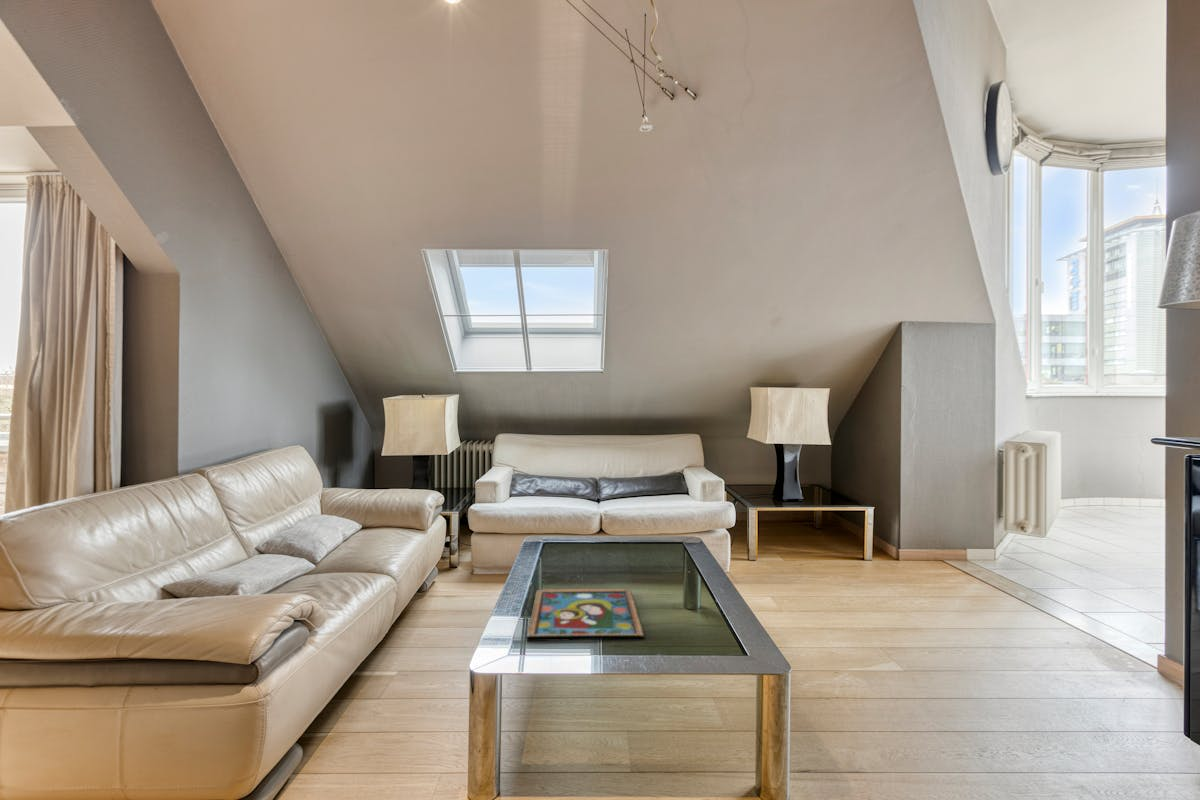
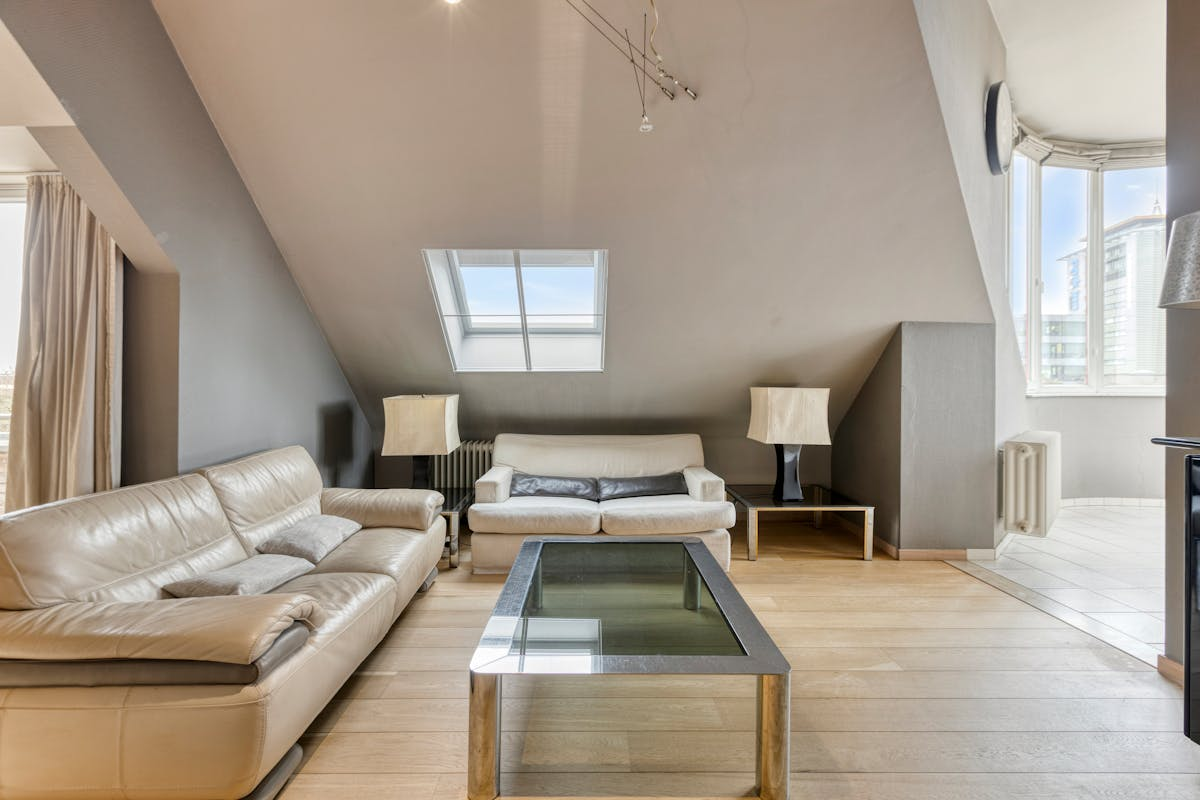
- framed painting (584, 612)
